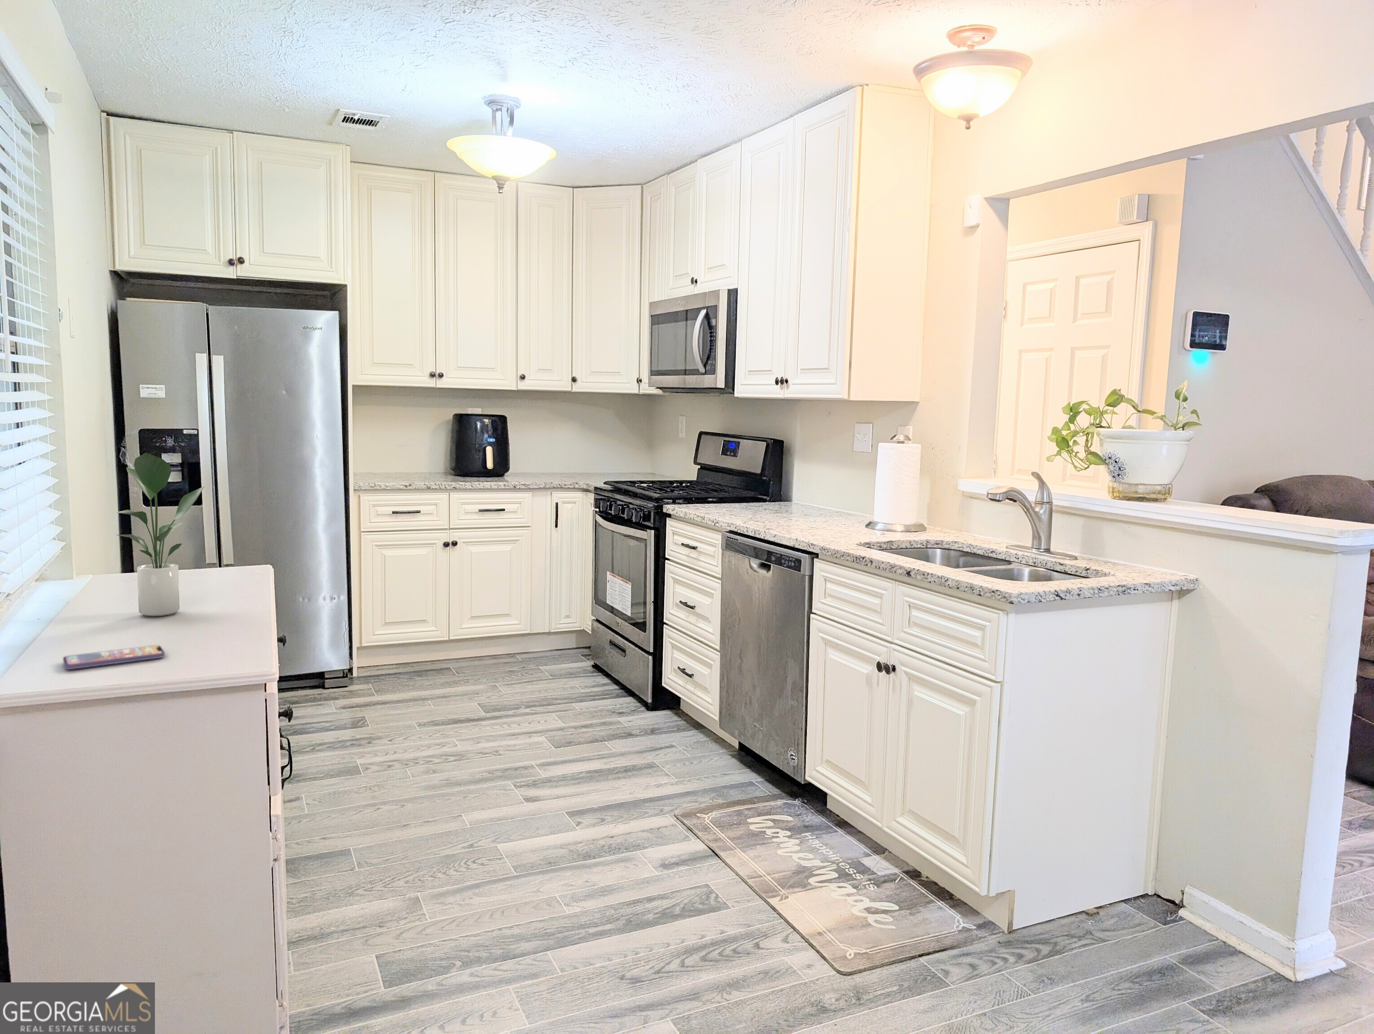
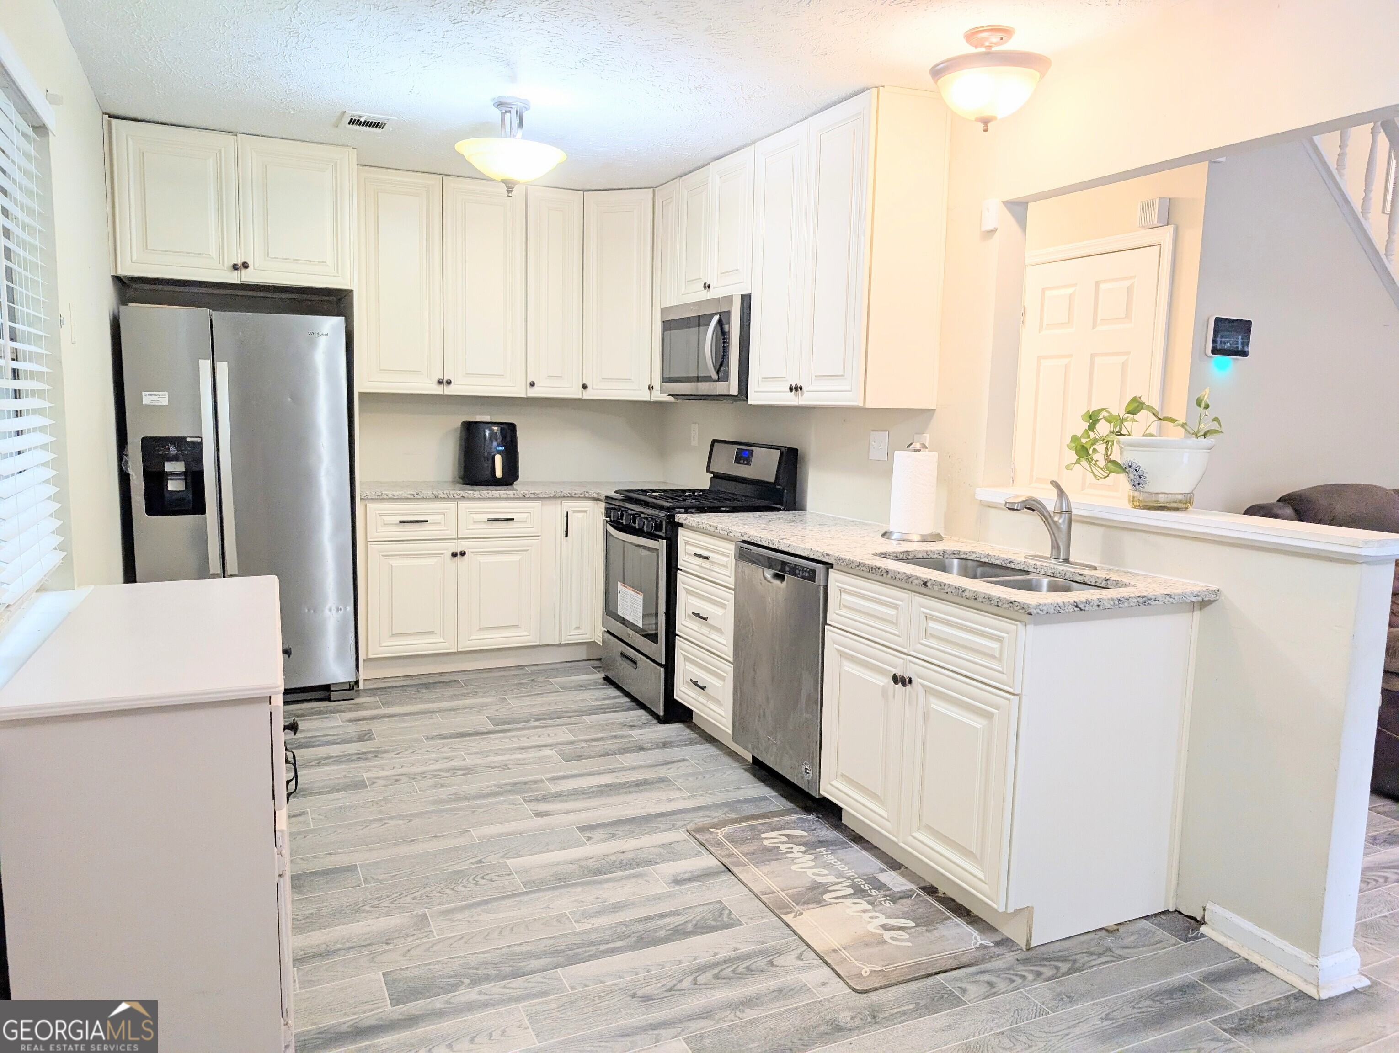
- smartphone (114, 657)
- potted plant (161, 532)
